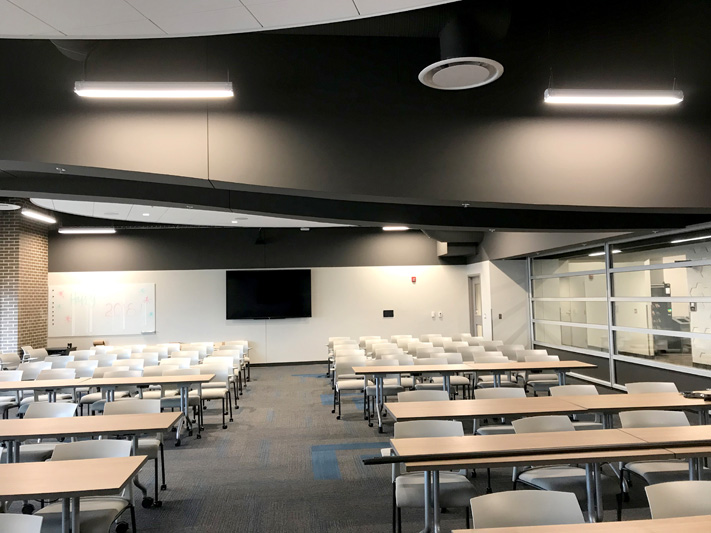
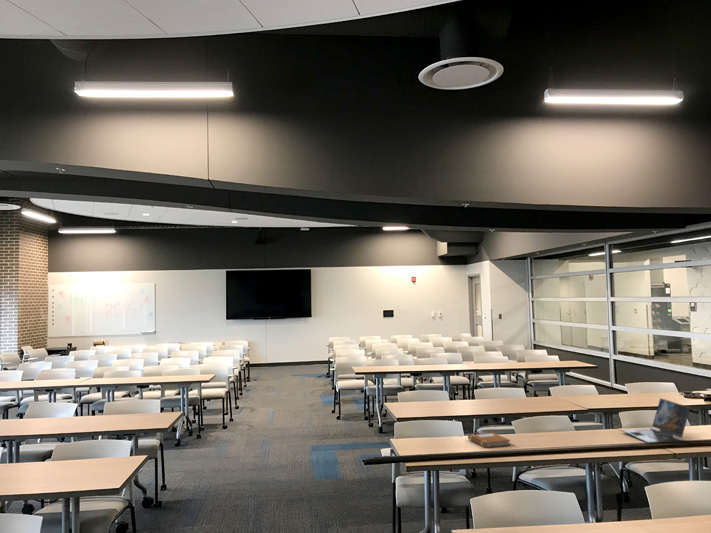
+ notebook (488, 439)
+ laptop (654, 420)
